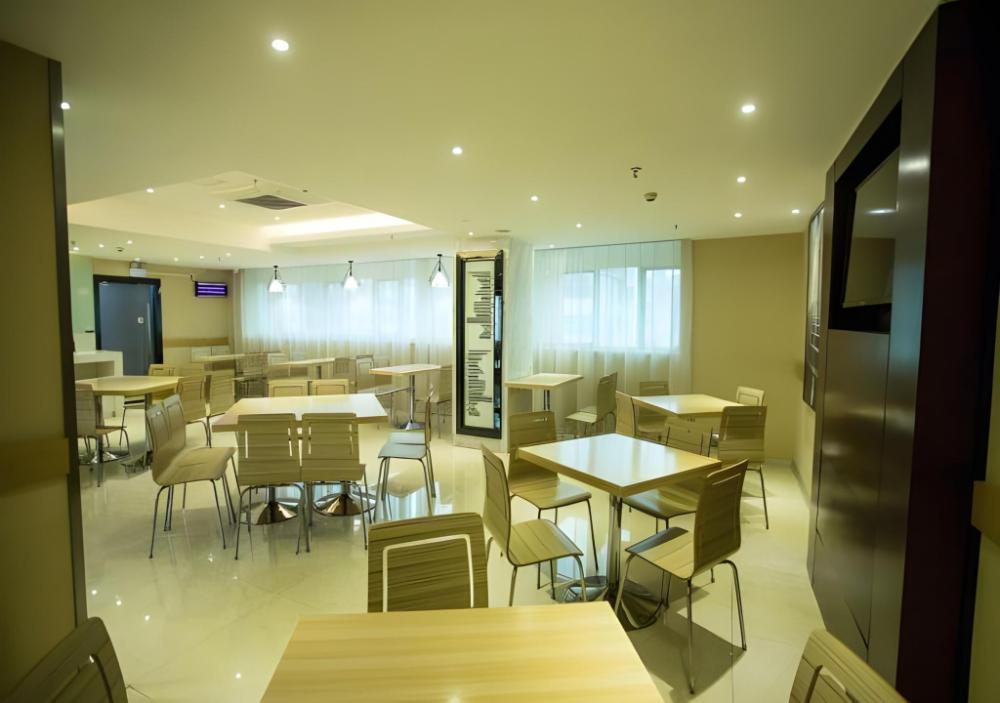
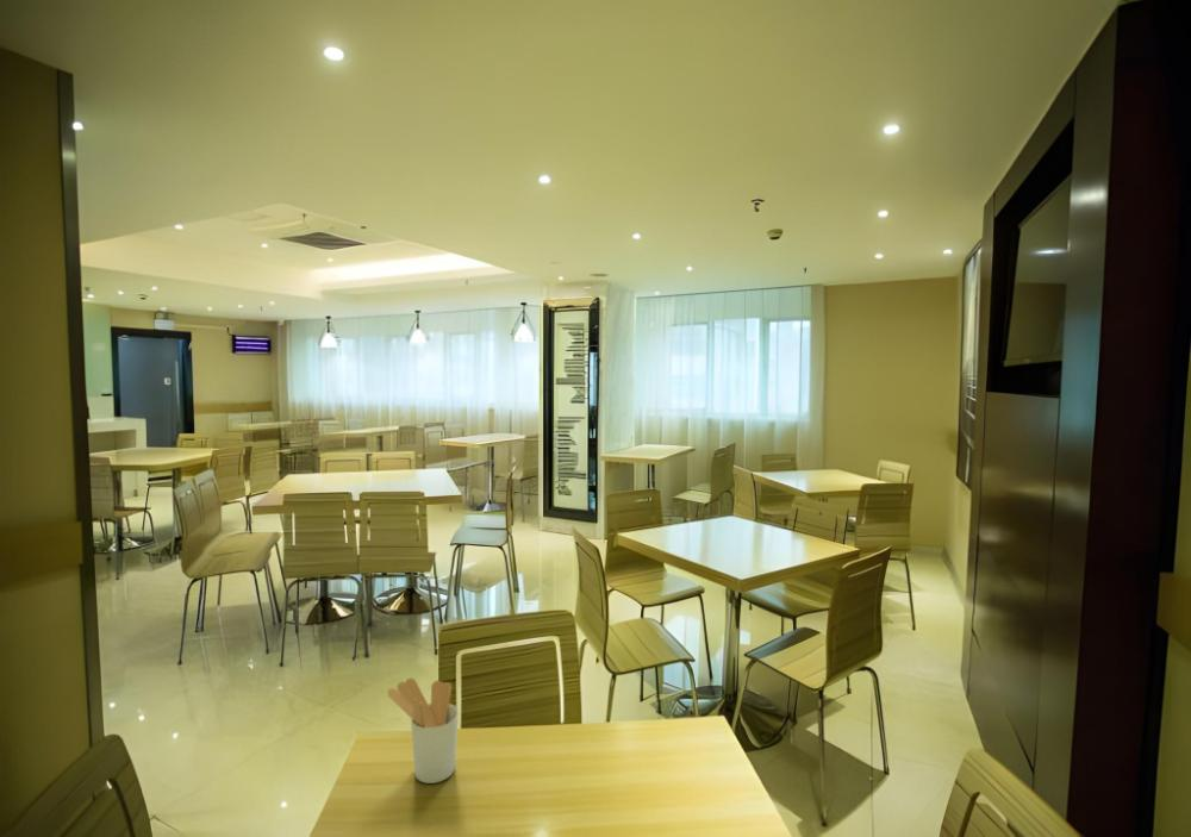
+ utensil holder (424, 726)
